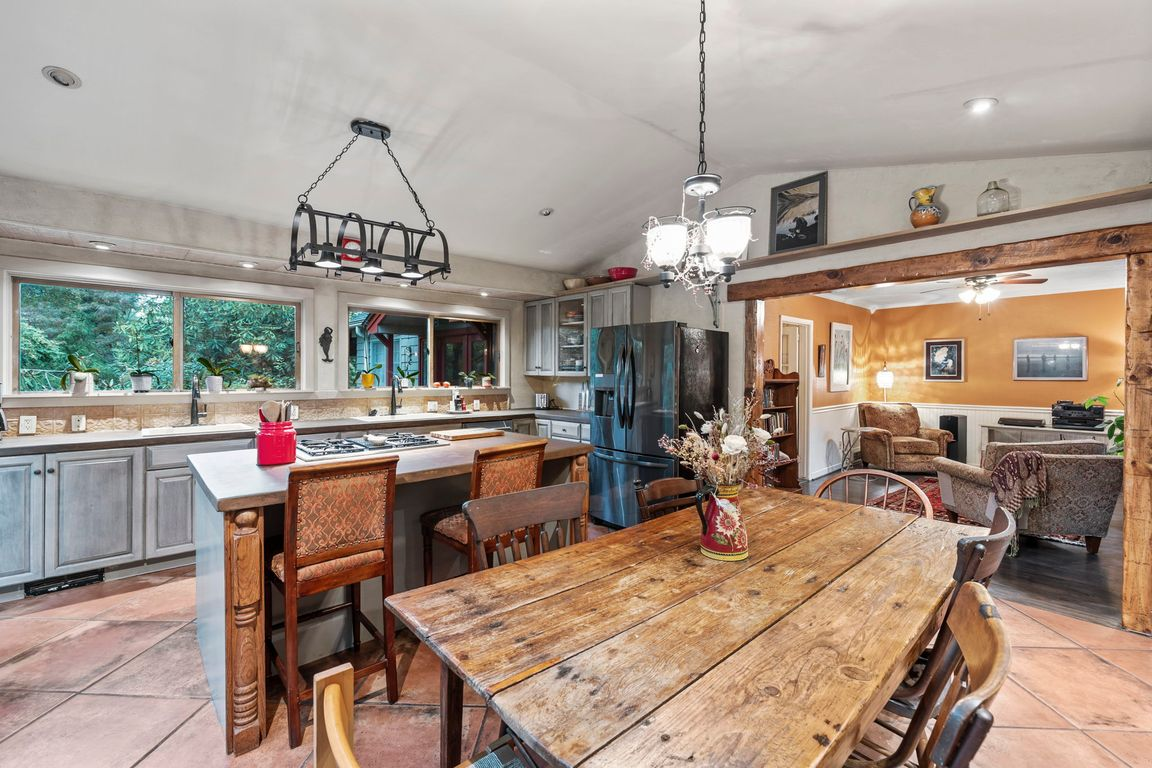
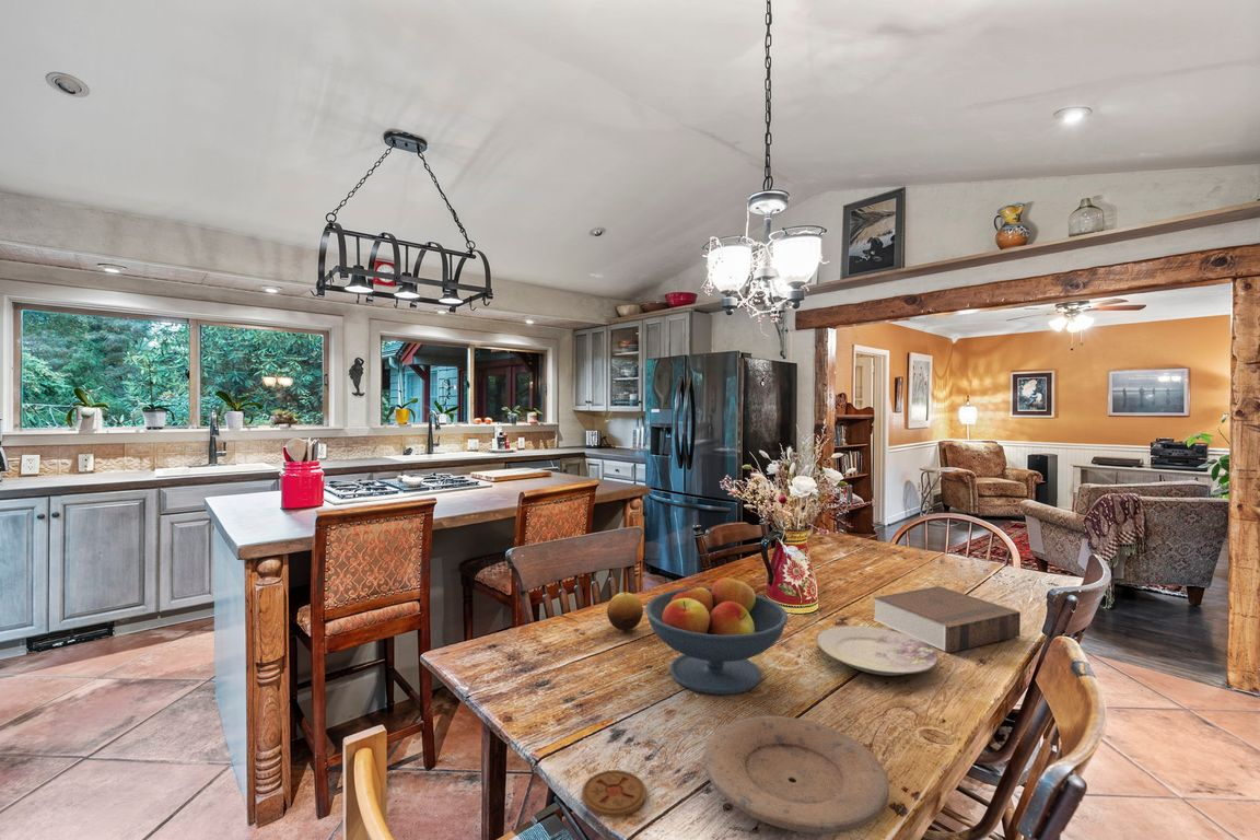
+ plate (874, 652)
+ book (943, 616)
+ plate (792, 772)
+ coaster (614, 792)
+ fruit bowl (714, 629)
+ fruit (625, 610)
